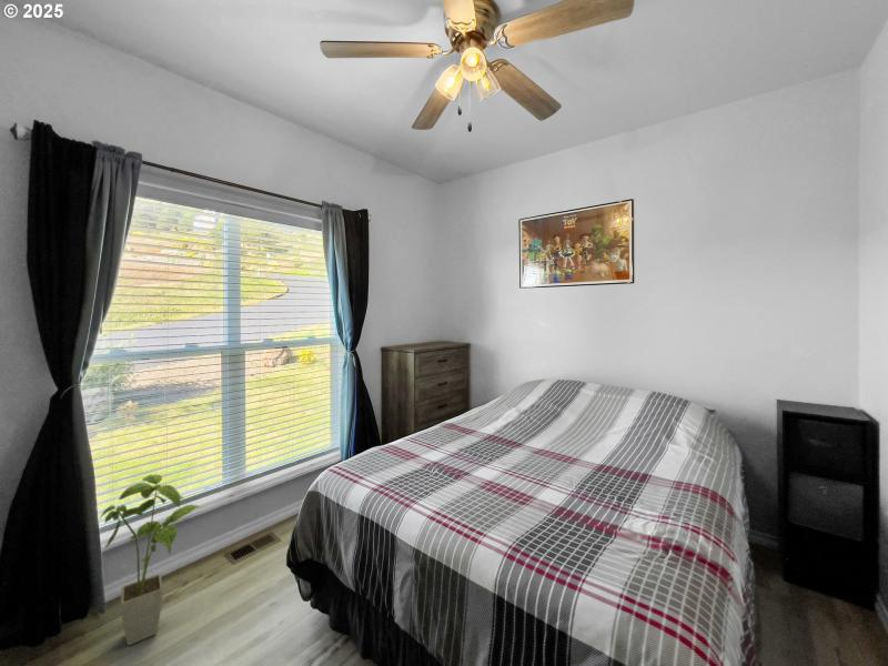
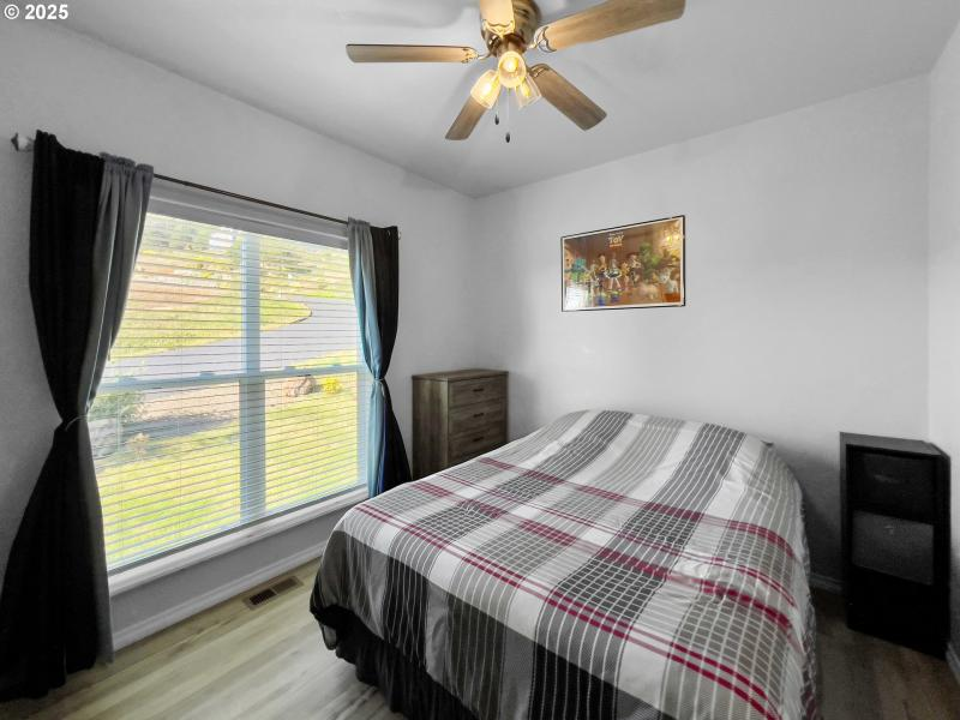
- house plant (154, 551)
